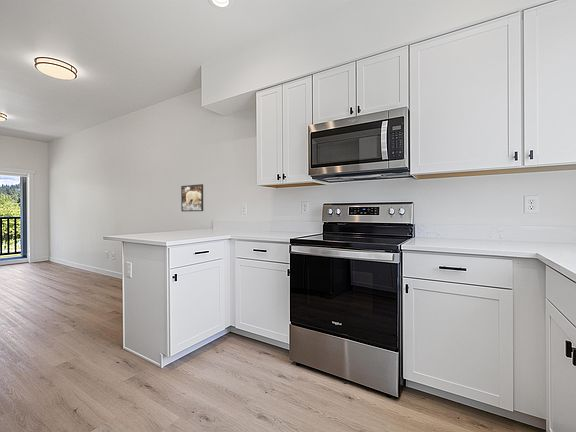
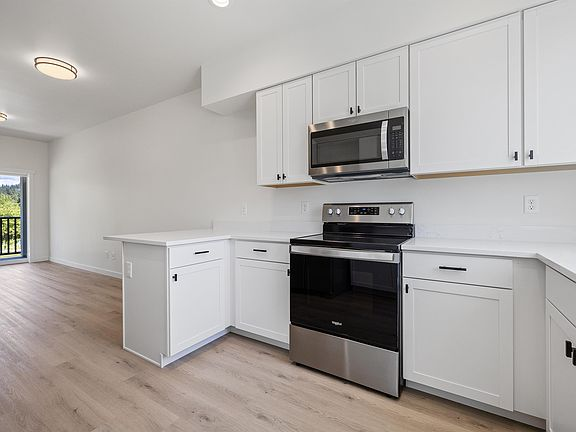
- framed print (192, 198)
